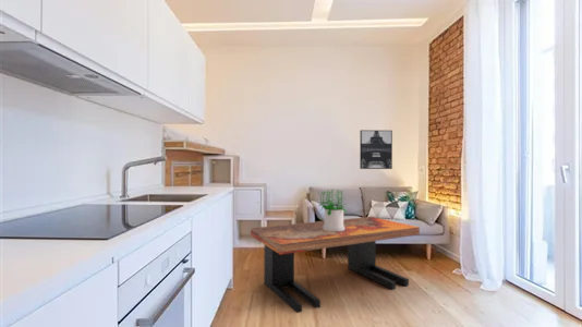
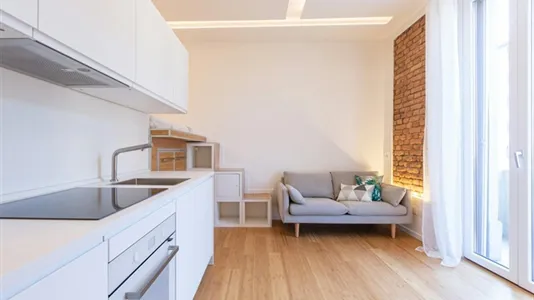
- potted plant (330, 208)
- coffee table (332, 246)
- wall art (376, 149)
